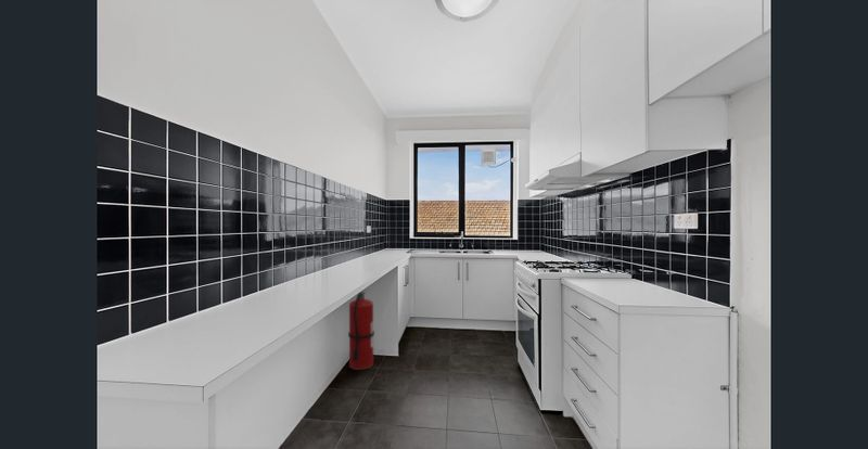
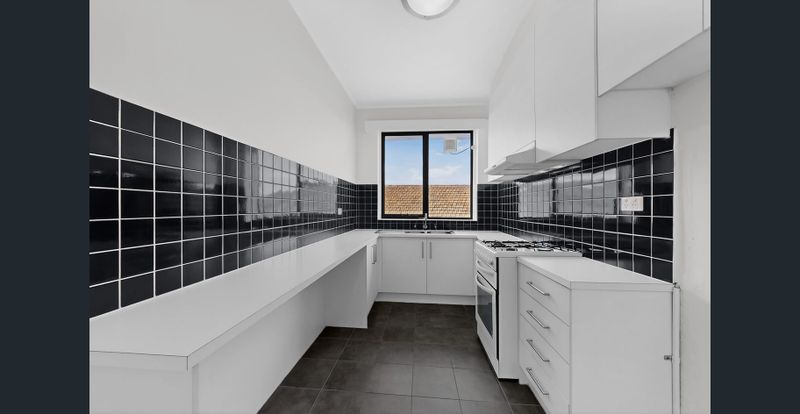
- fire extinguisher (359, 326)
